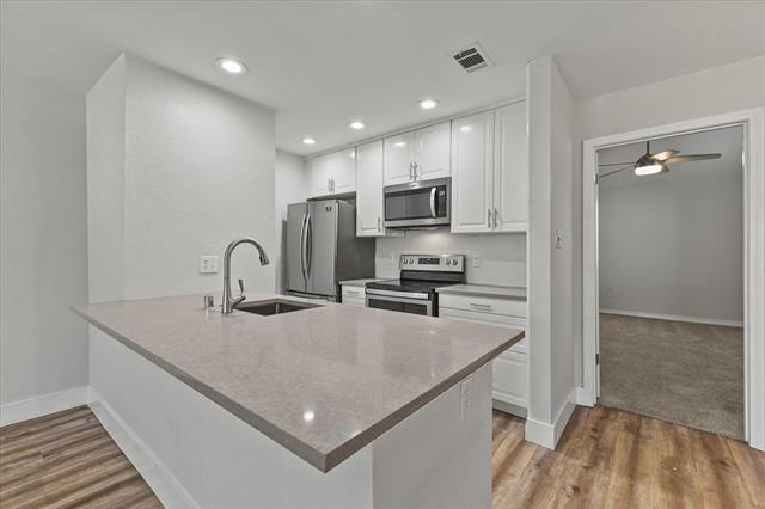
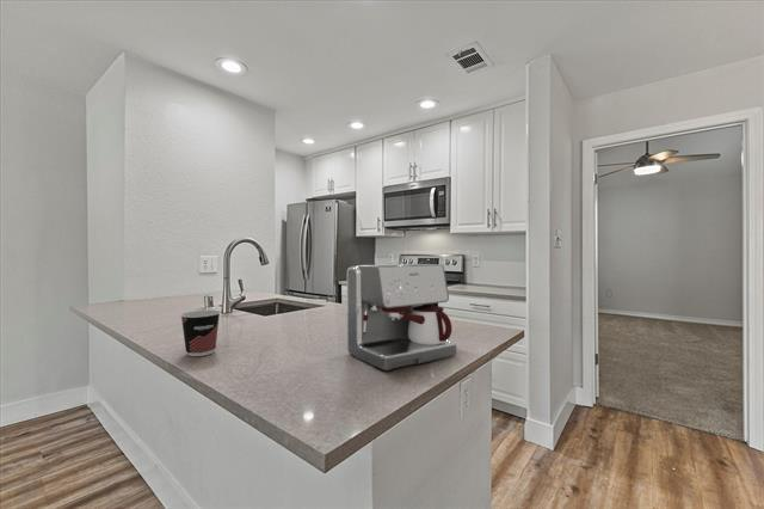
+ cup (201, 332)
+ coffee maker (401, 308)
